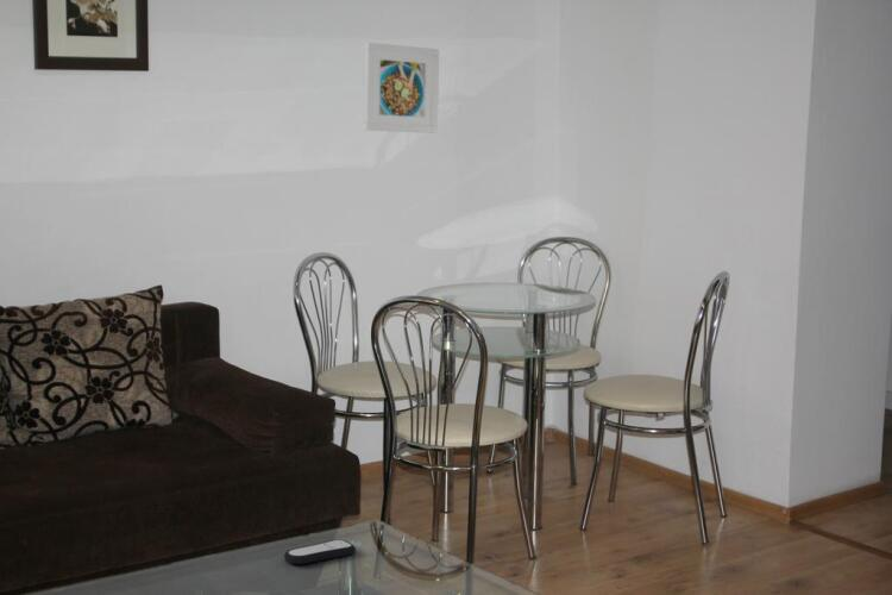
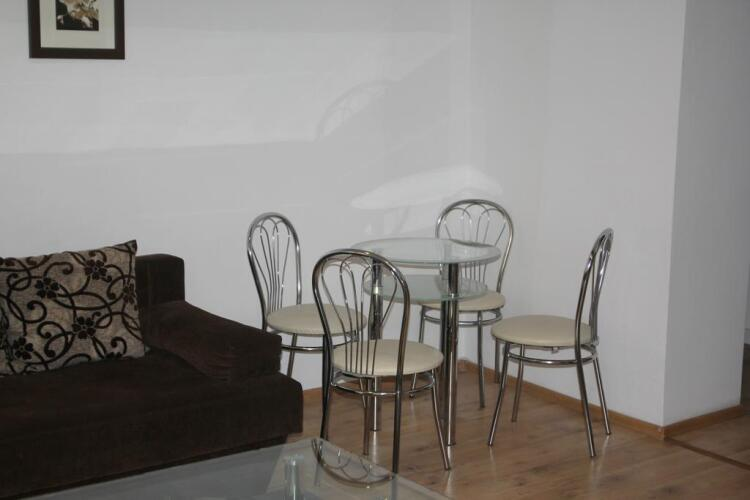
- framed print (402, 88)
- remote control (319, 551)
